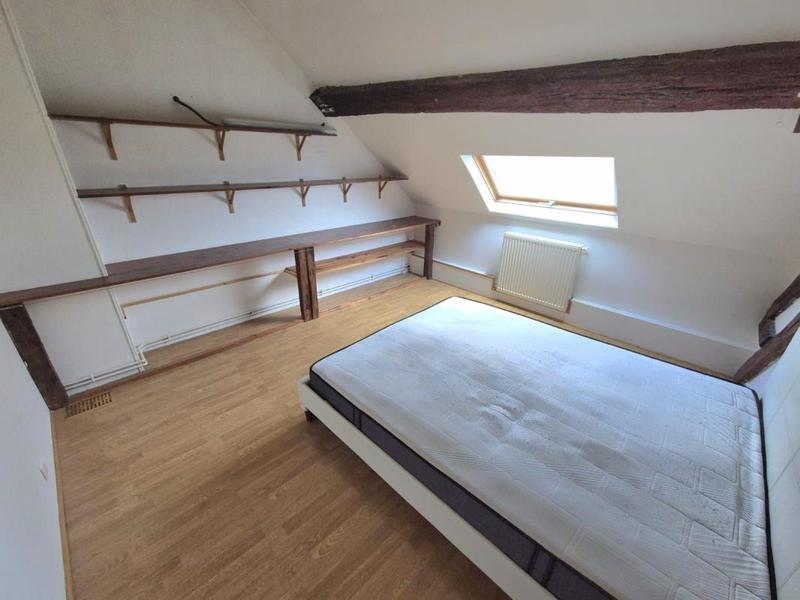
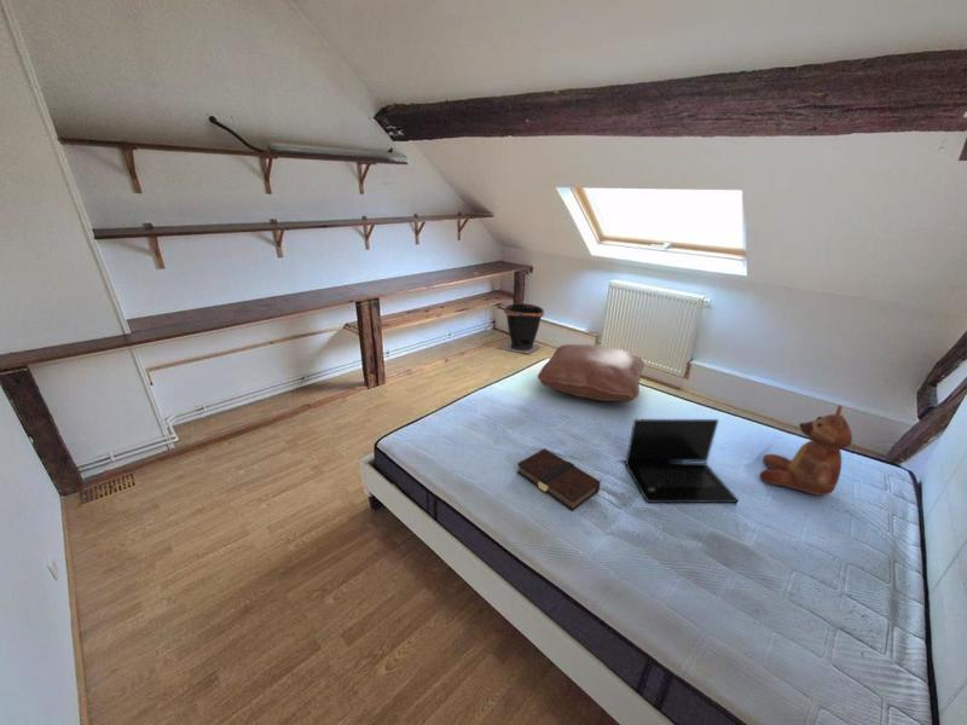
+ book (556, 477)
+ pillow (592, 371)
+ laptop (684, 459)
+ waste bin (522, 326)
+ teddy bear (806, 446)
